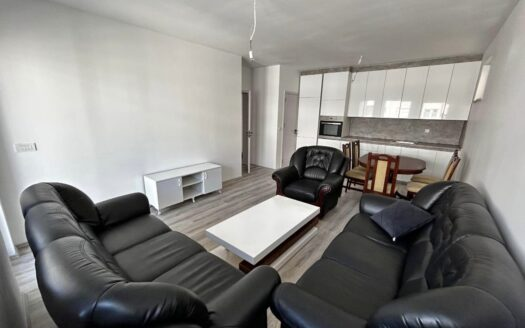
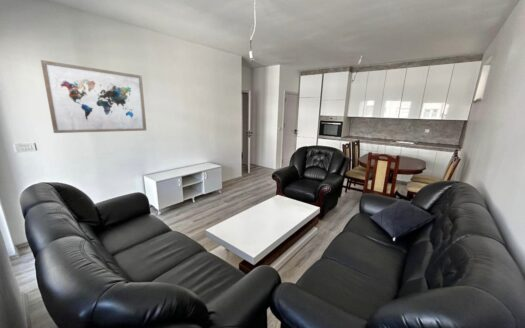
+ wall art (102, 101)
